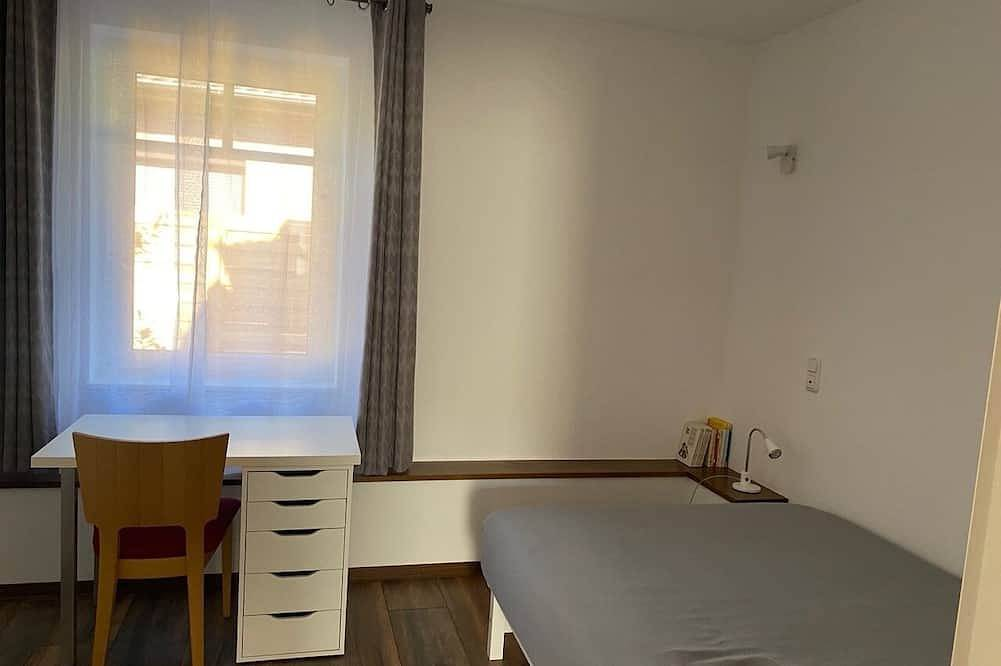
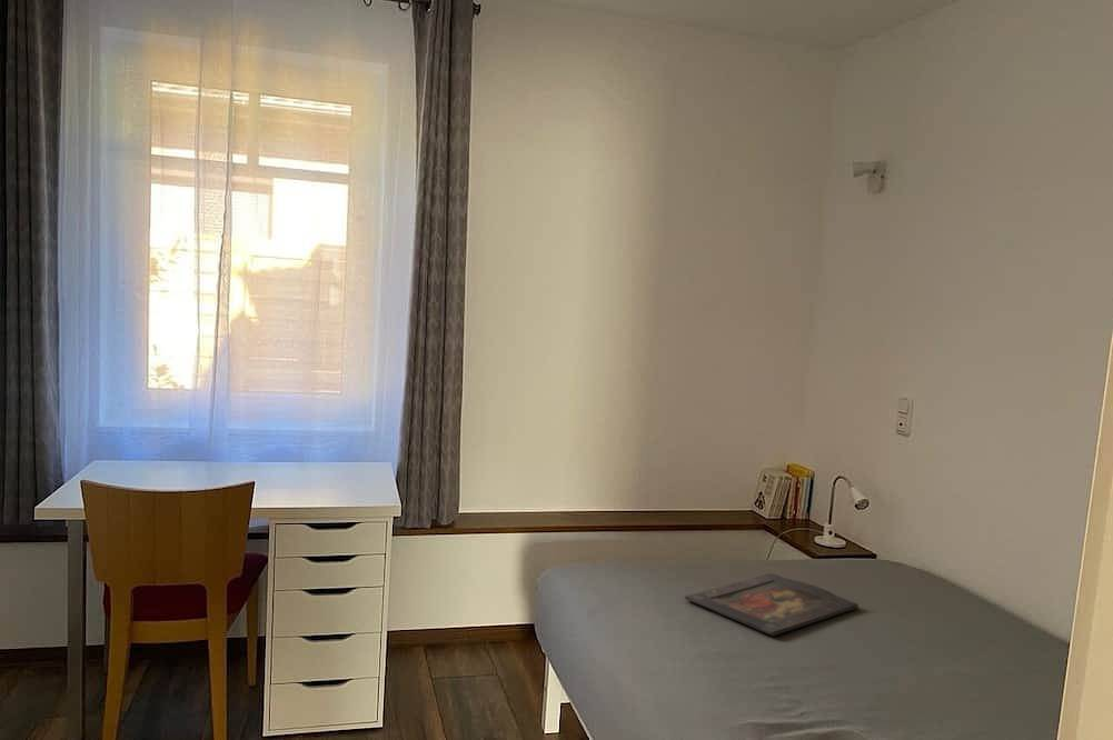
+ tray (774, 601)
